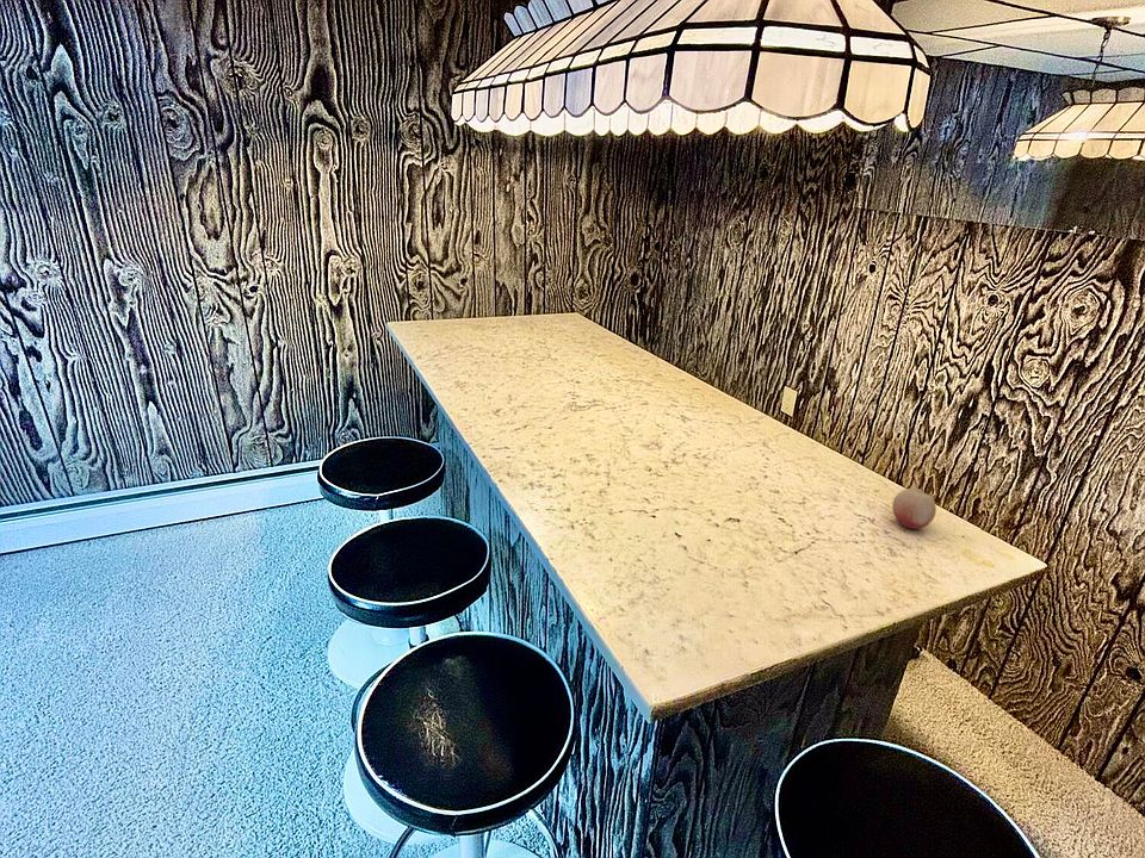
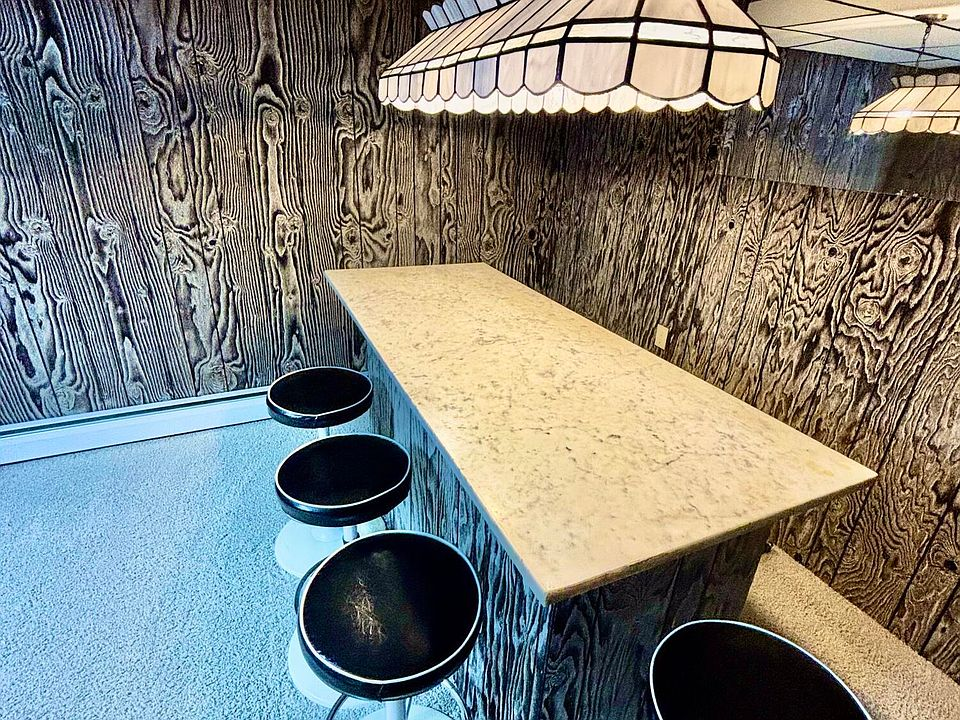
- fruit (914, 508)
